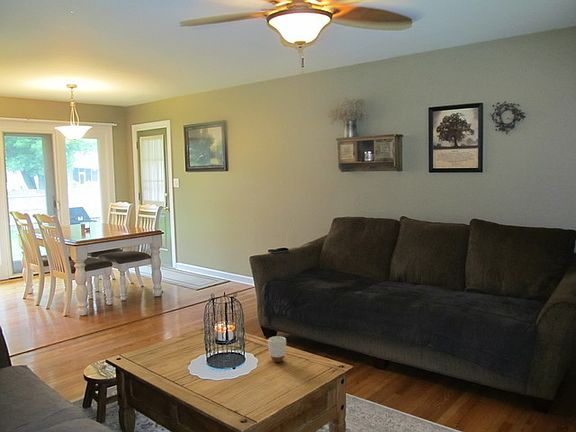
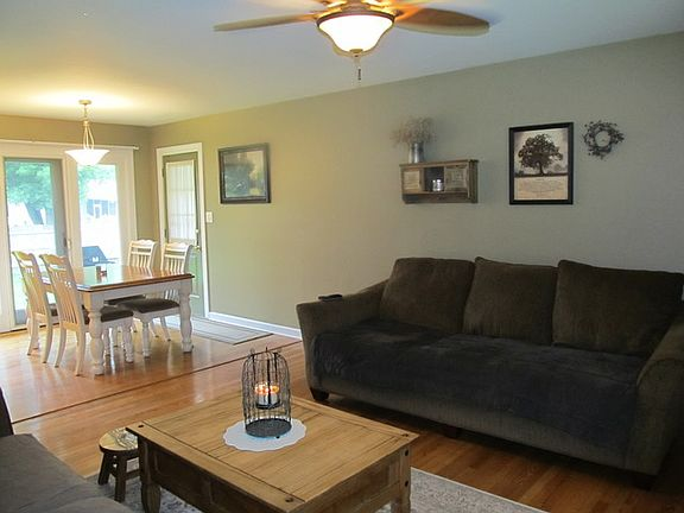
- mug (279, 348)
